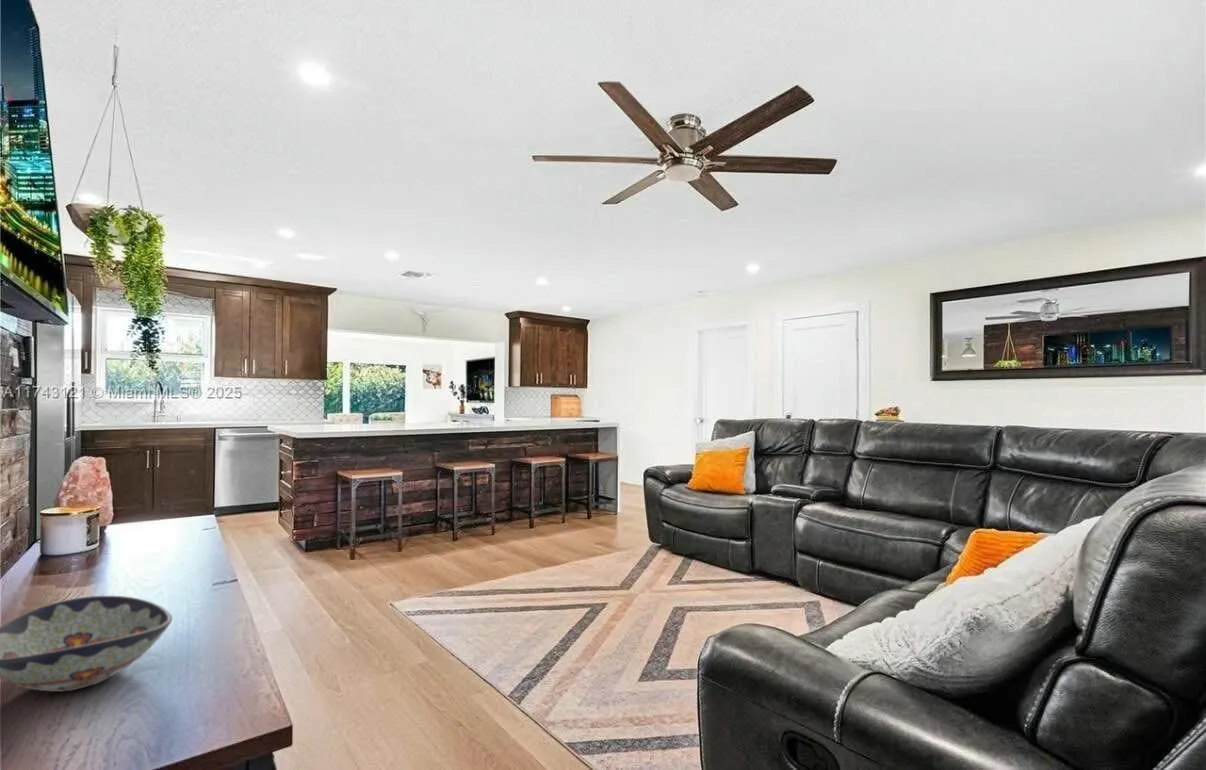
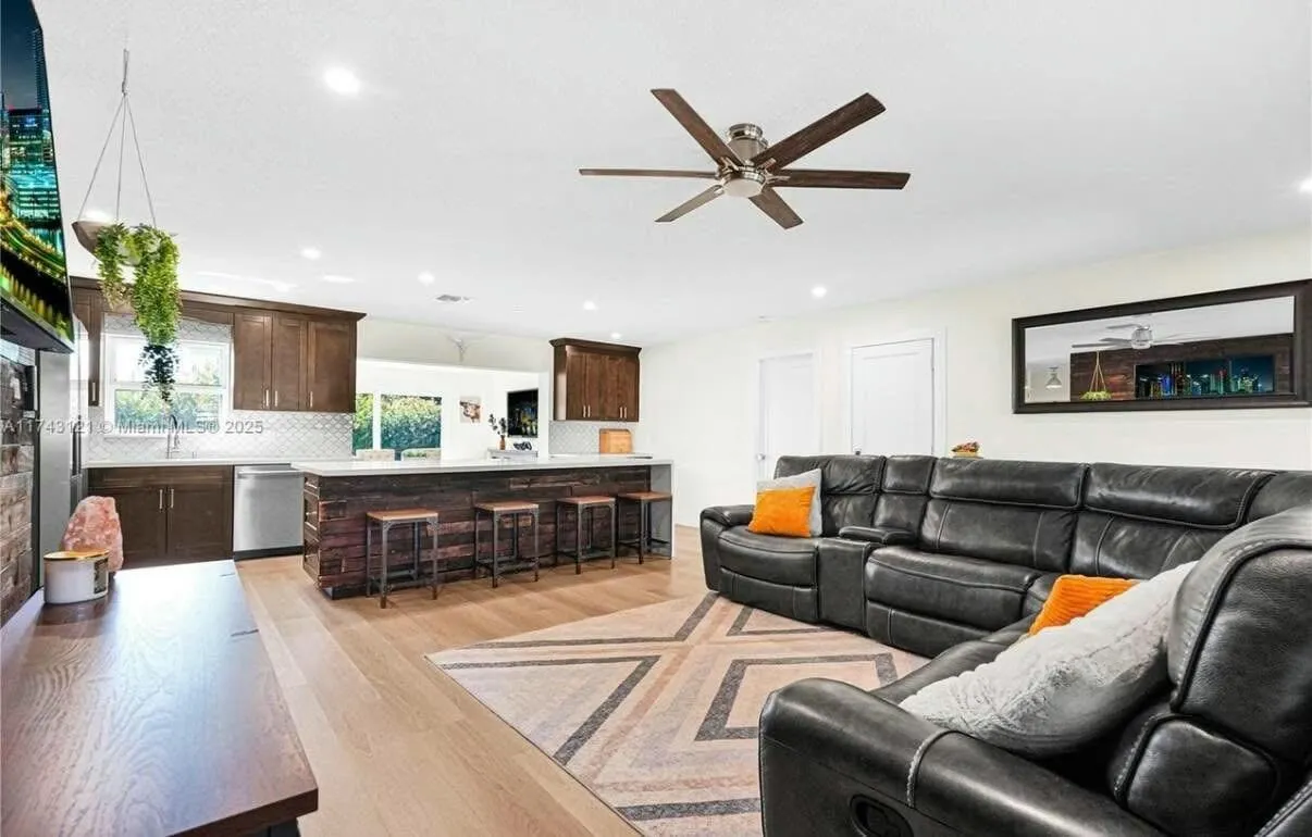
- decorative bowl (81, 648)
